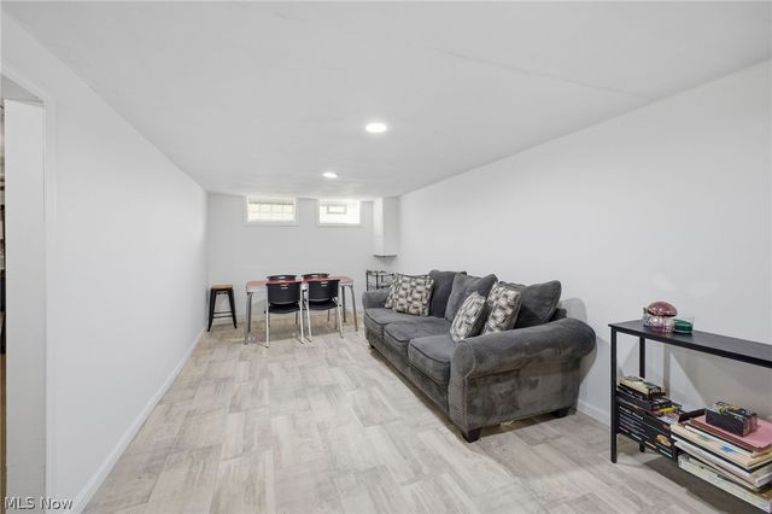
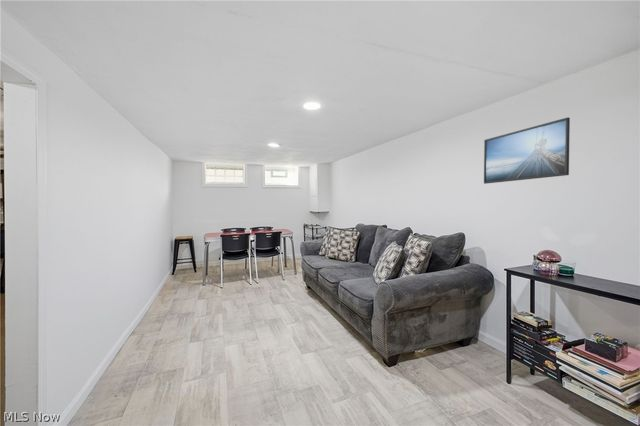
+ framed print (520, 155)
